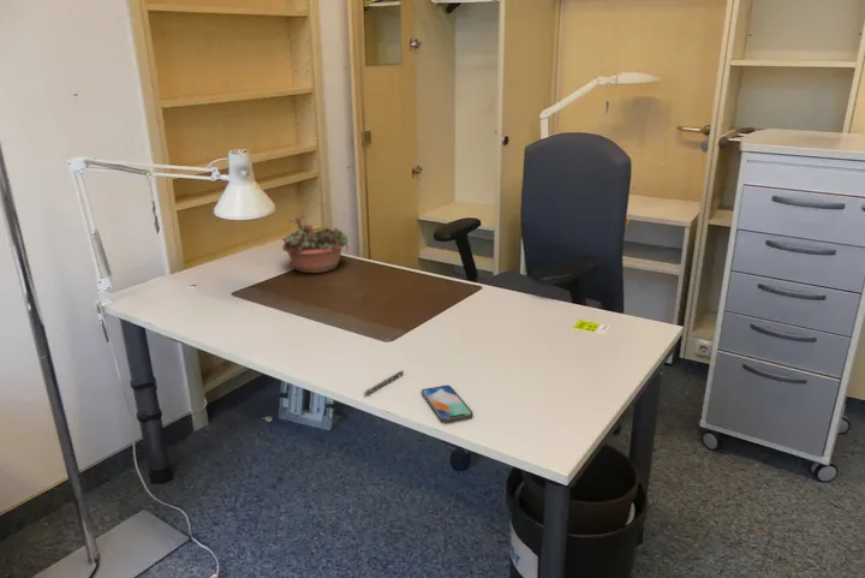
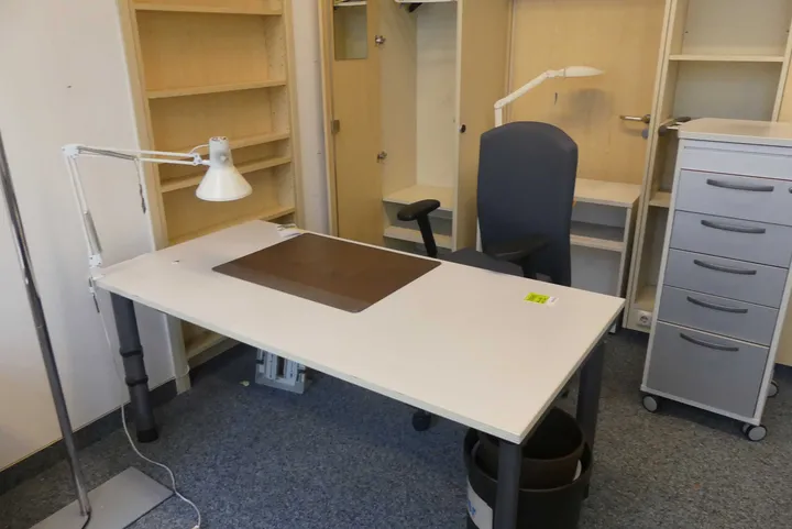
- succulent planter (316, 242)
- smartphone (446, 403)
- pen (383, 382)
